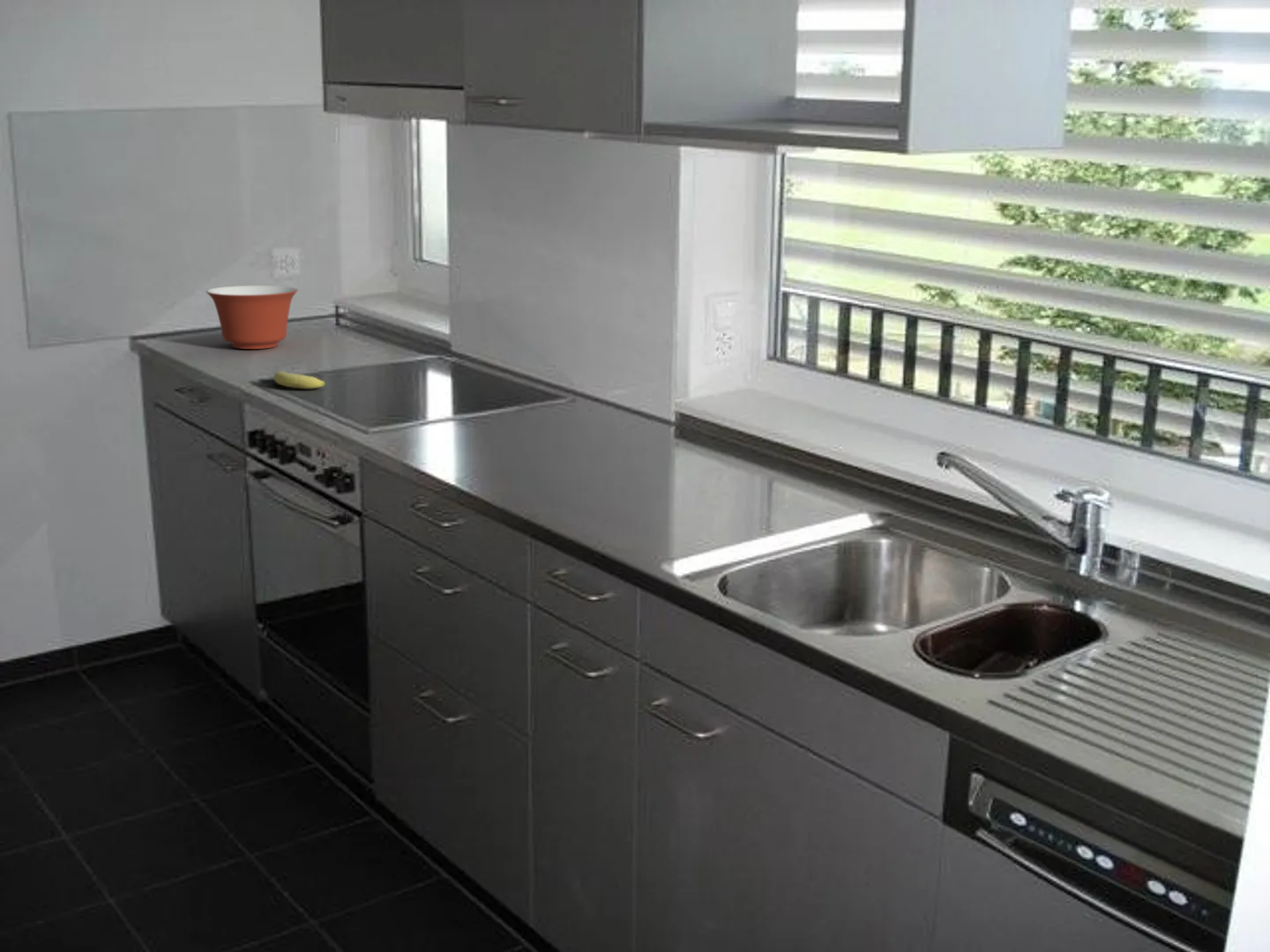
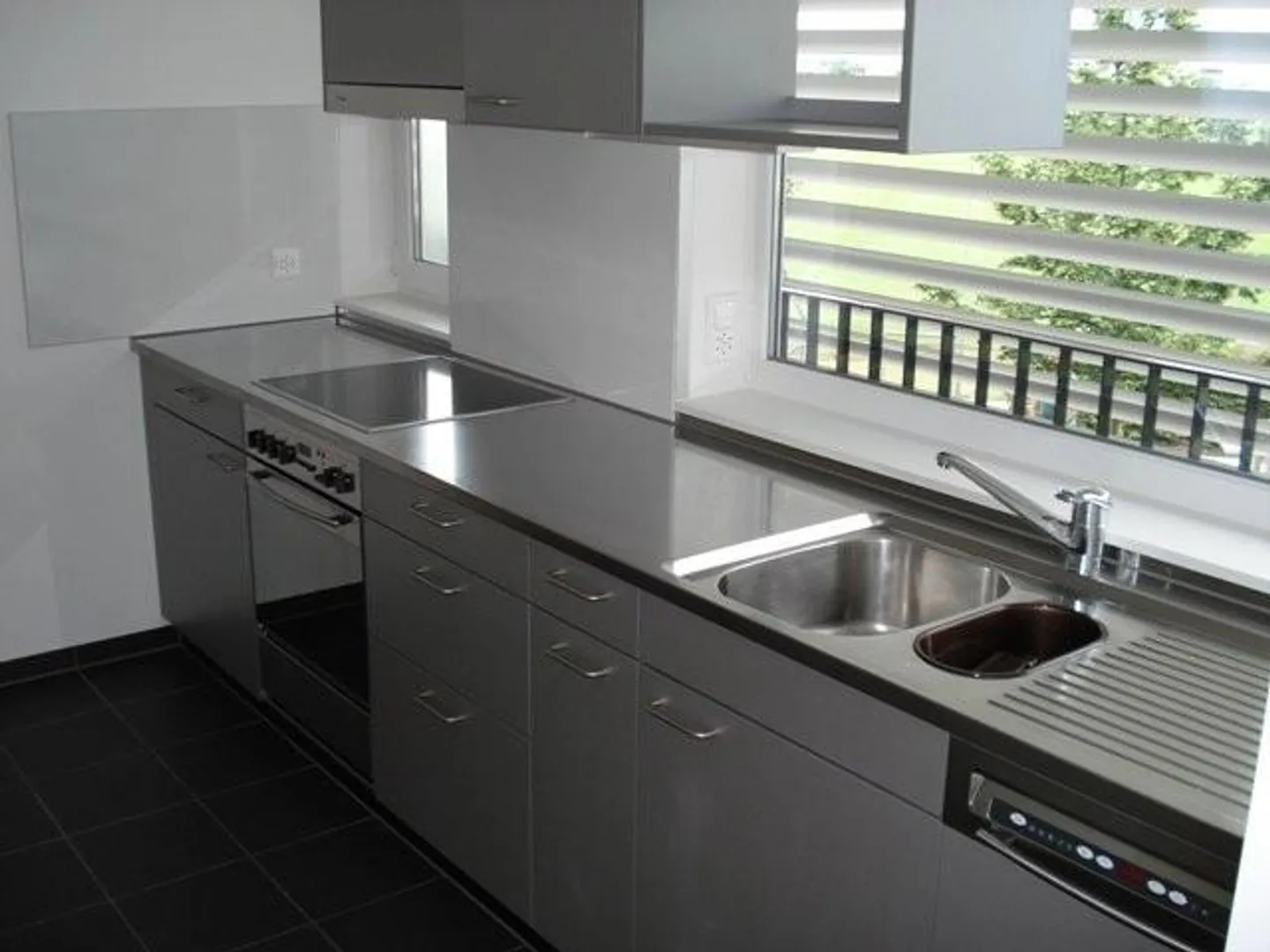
- mixing bowl (253, 317)
- fruit (295, 377)
